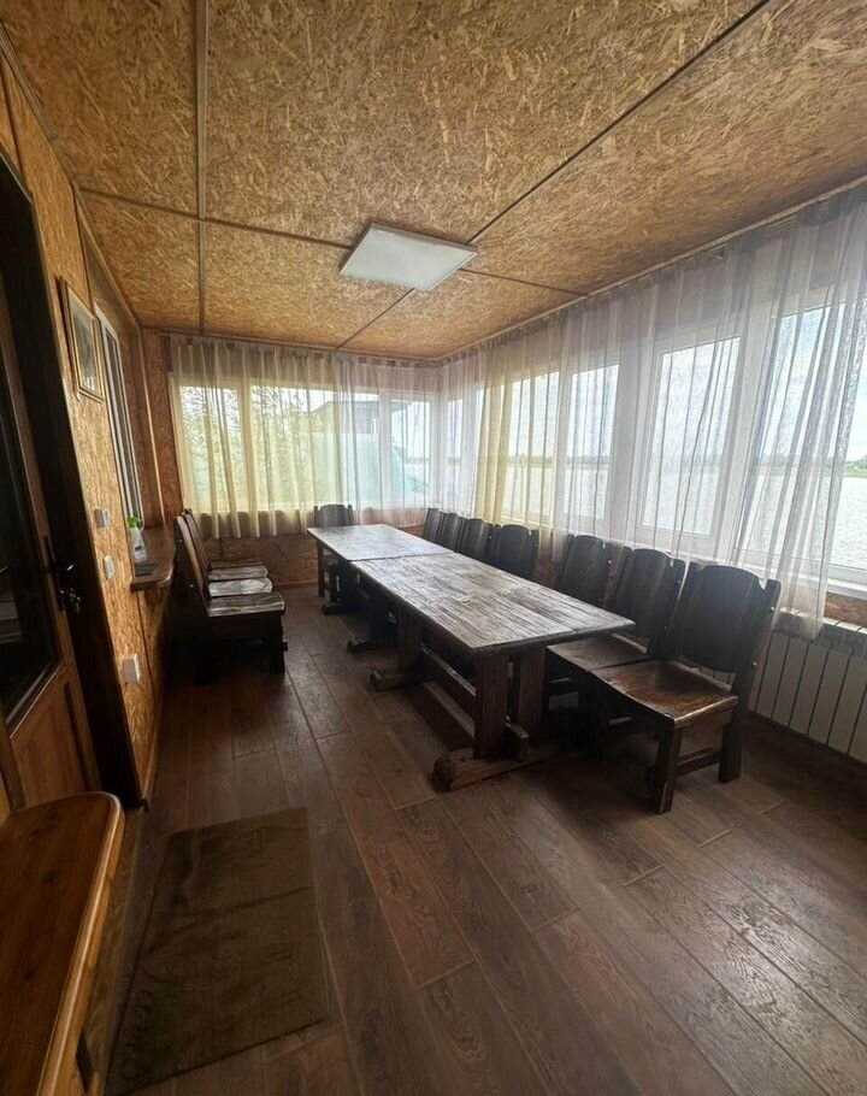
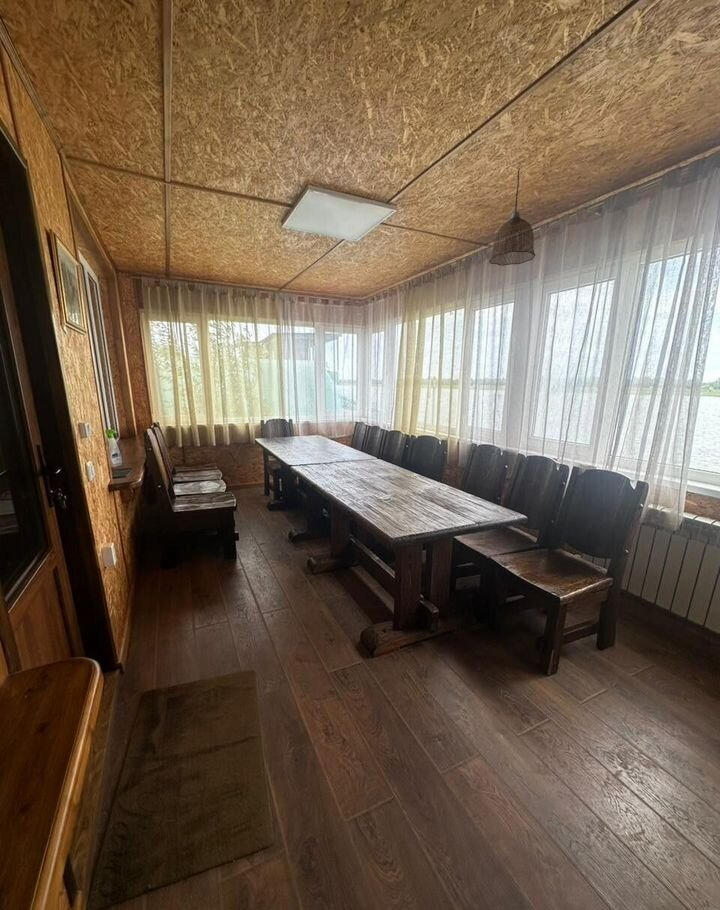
+ pendant lamp (515, 214)
